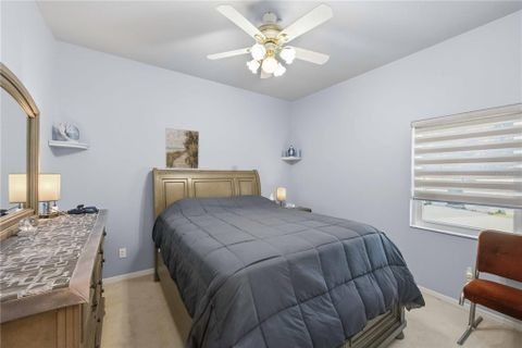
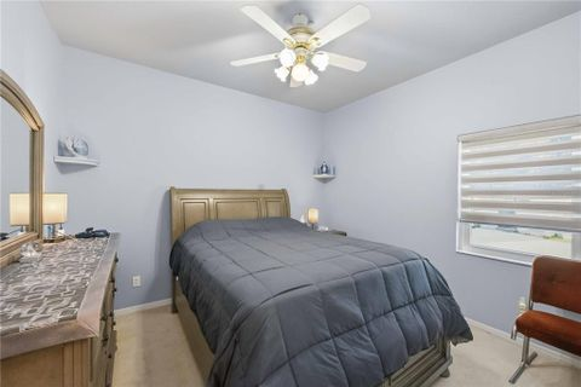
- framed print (183, 149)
